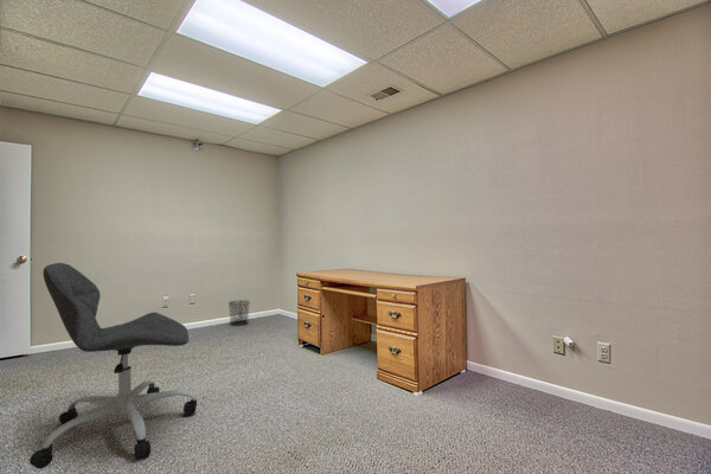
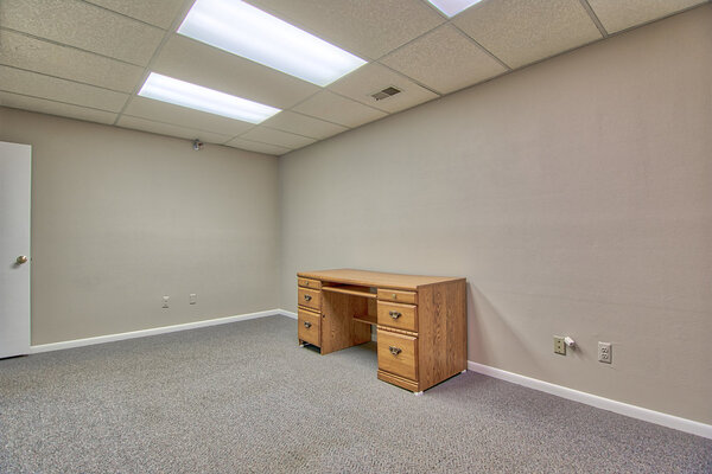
- waste bin (238, 313)
- office chair (120, 344)
